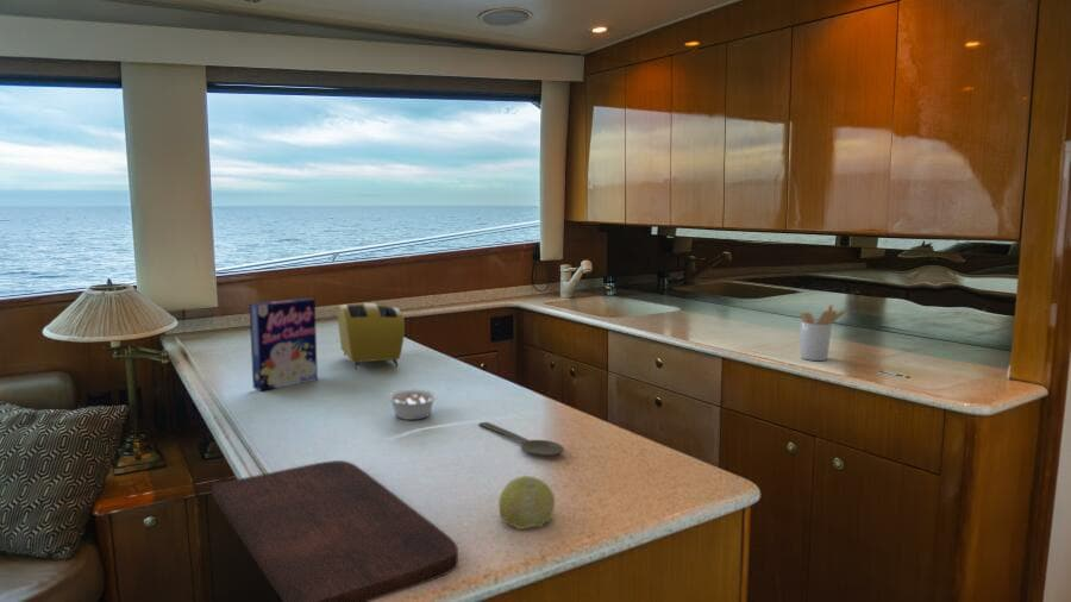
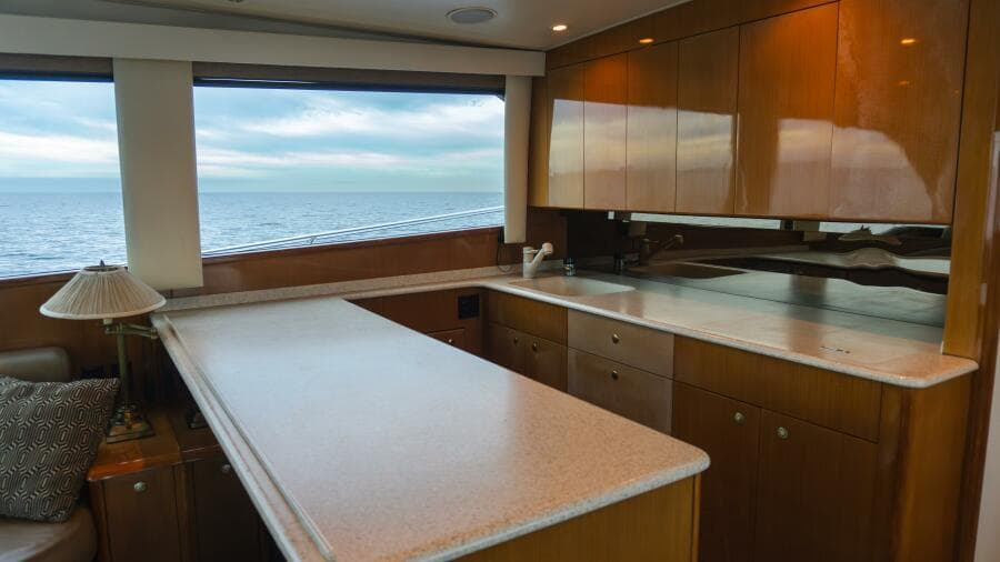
- legume (413, 403)
- utensil holder (820, 332)
- cereal box (284, 343)
- toaster (369, 332)
- cutting board (327, 521)
- fruit (526, 498)
- wooden spoon (516, 437)
